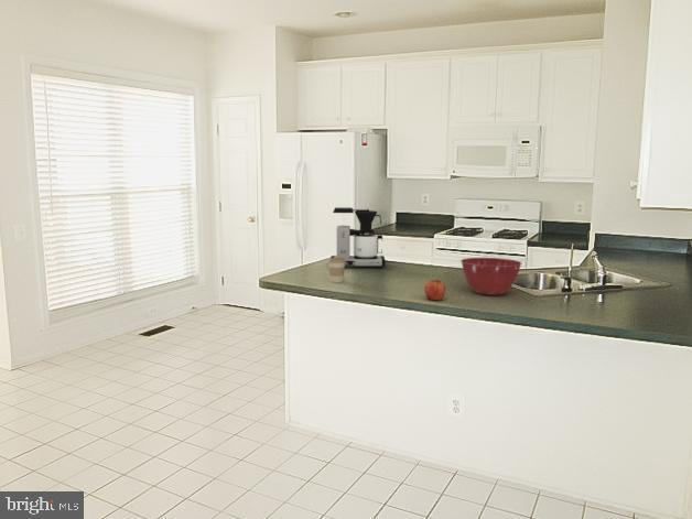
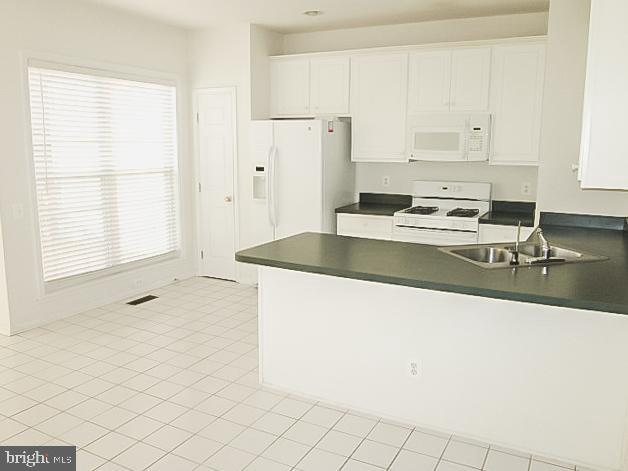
- coffee cup (336, 269)
- mixing bowl (490, 277)
- fruit (434, 288)
- coffee maker (357, 237)
